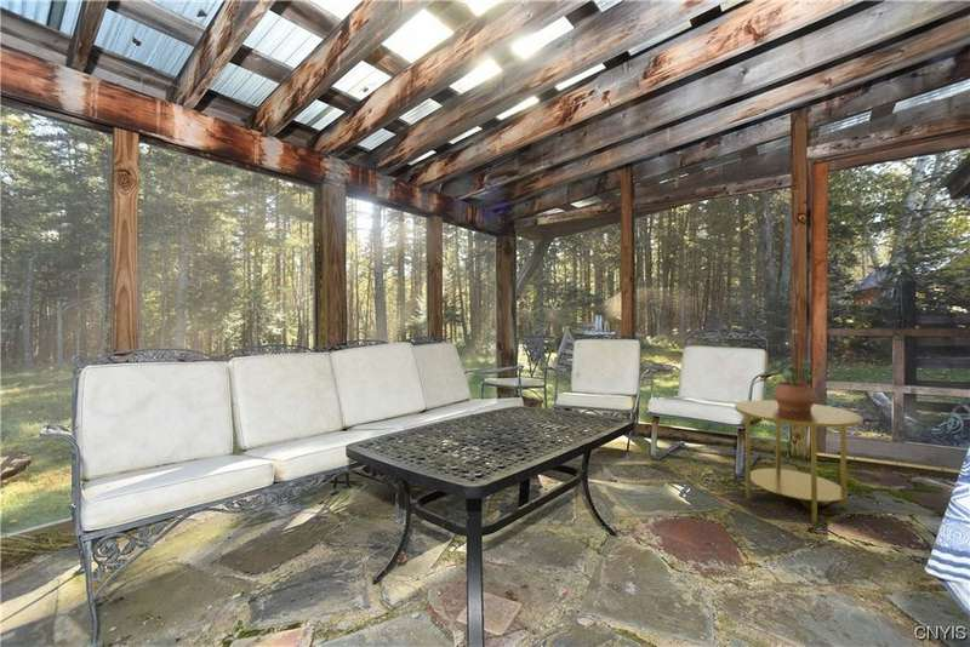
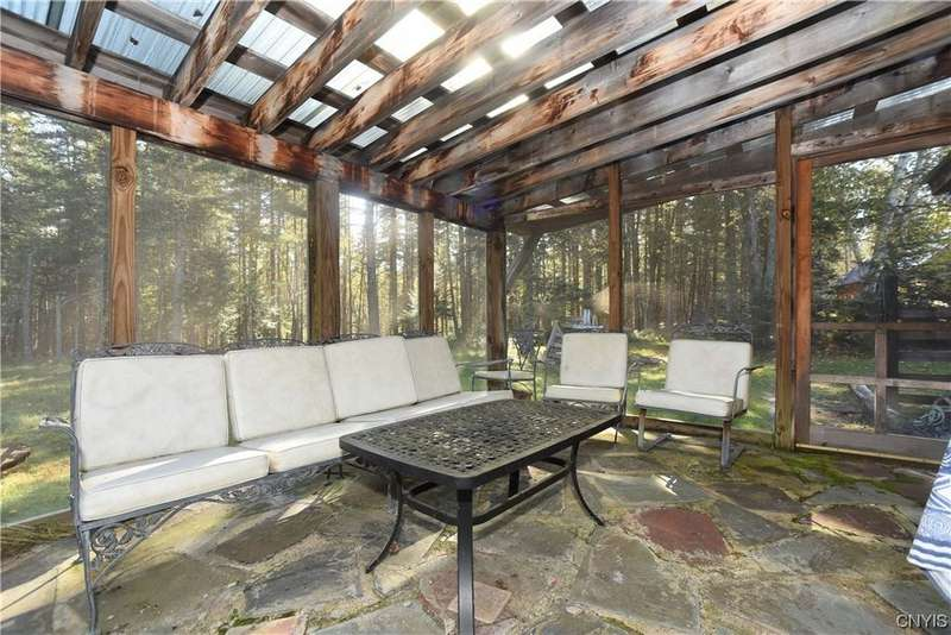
- side table (780, 456)
- potted plant (788, 383)
